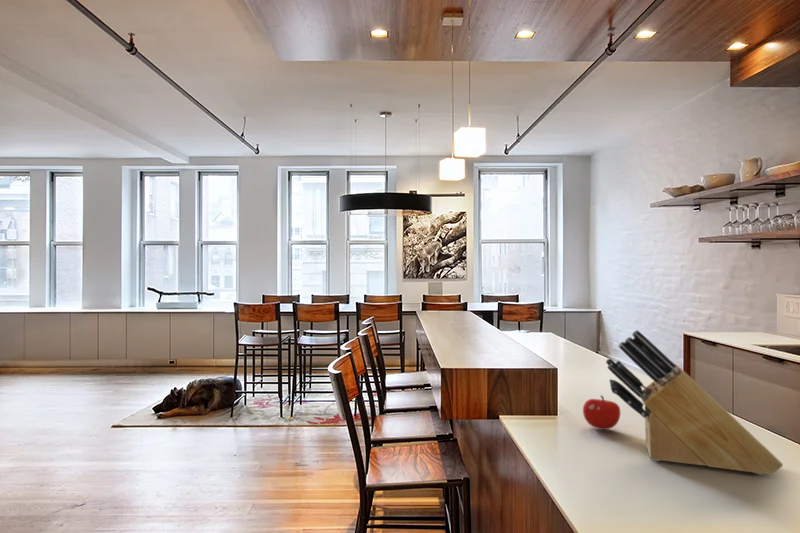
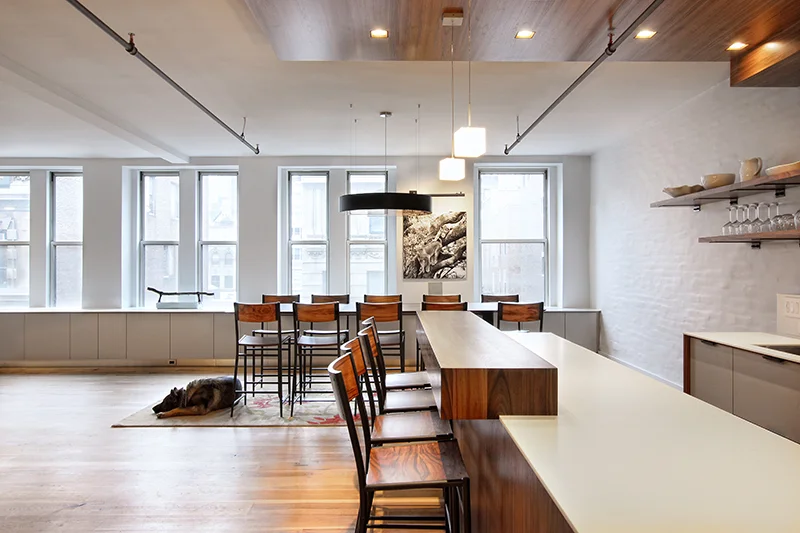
- knife block (685, 394)
- fruit (601, 411)
